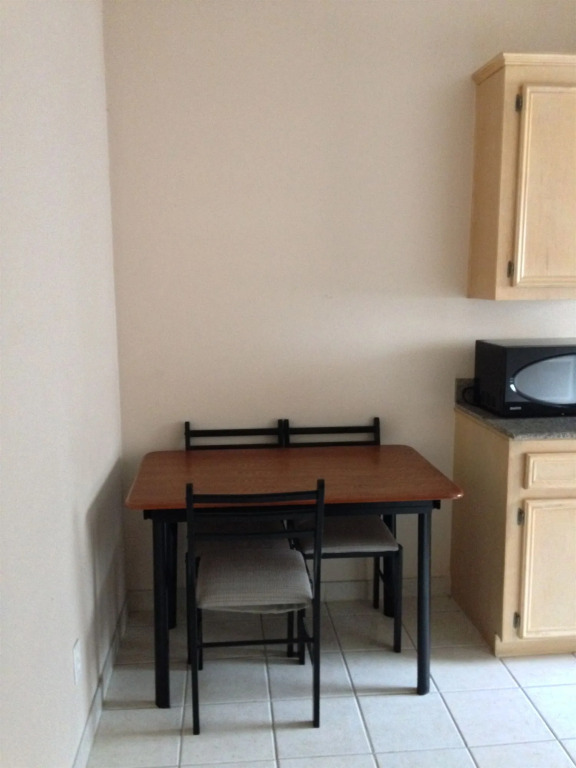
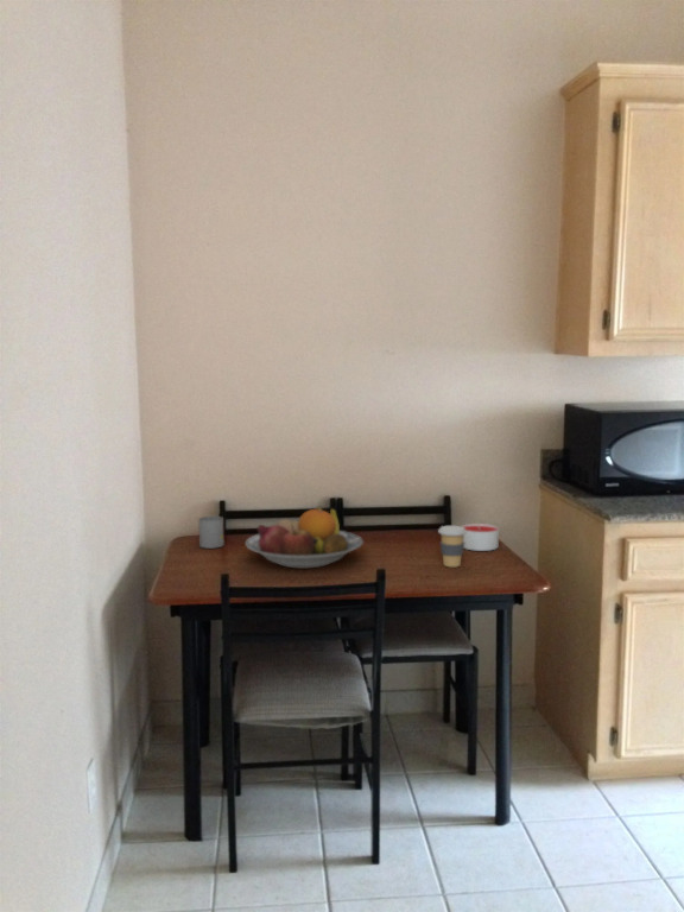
+ coffee cup (451, 546)
+ candle (479, 536)
+ mug (211, 530)
+ fruit bowl (304, 536)
